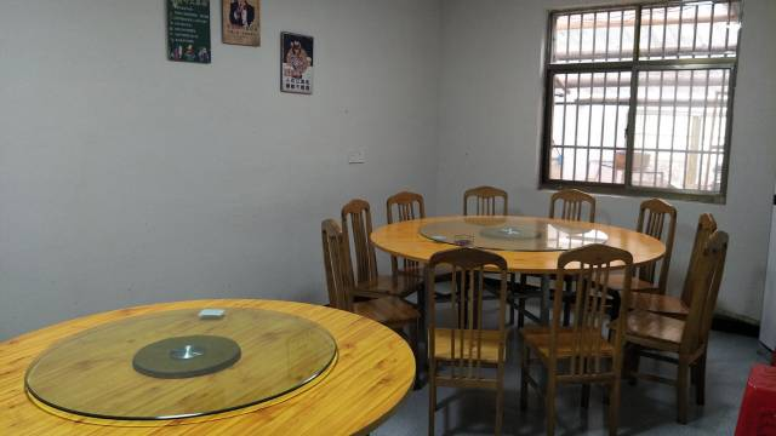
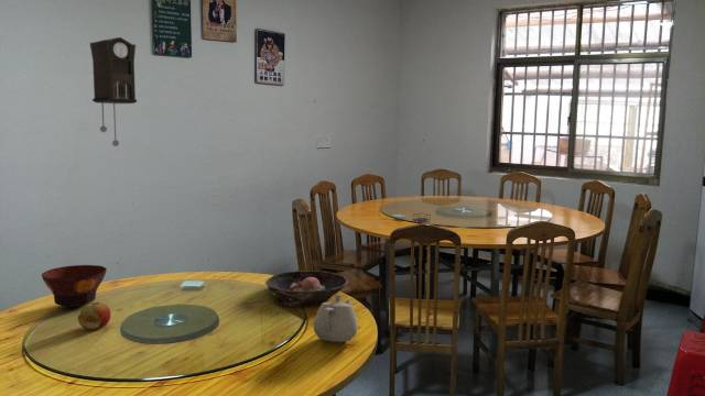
+ bowl (75, 287)
+ bowl (306, 287)
+ apple (95, 315)
+ pendulum clock (115, 92)
+ teapot (337, 316)
